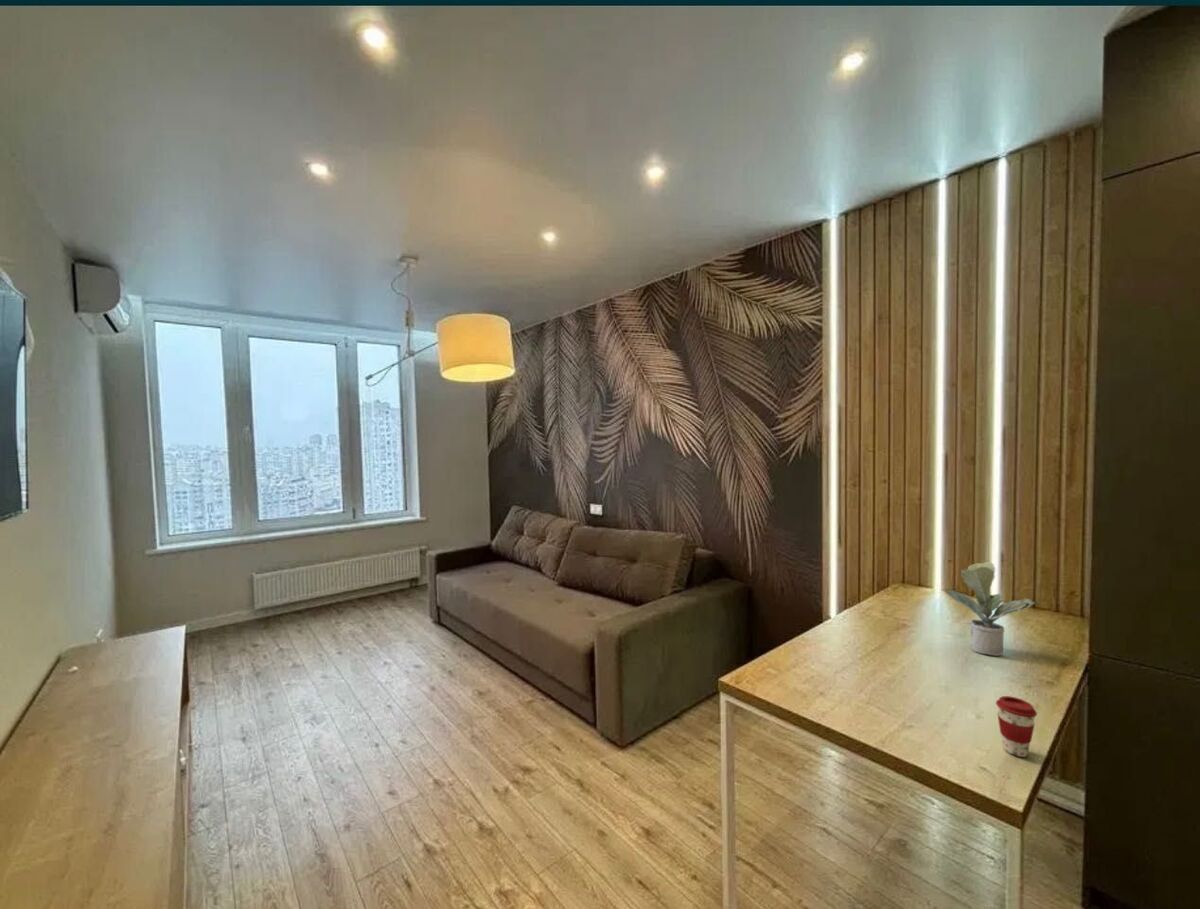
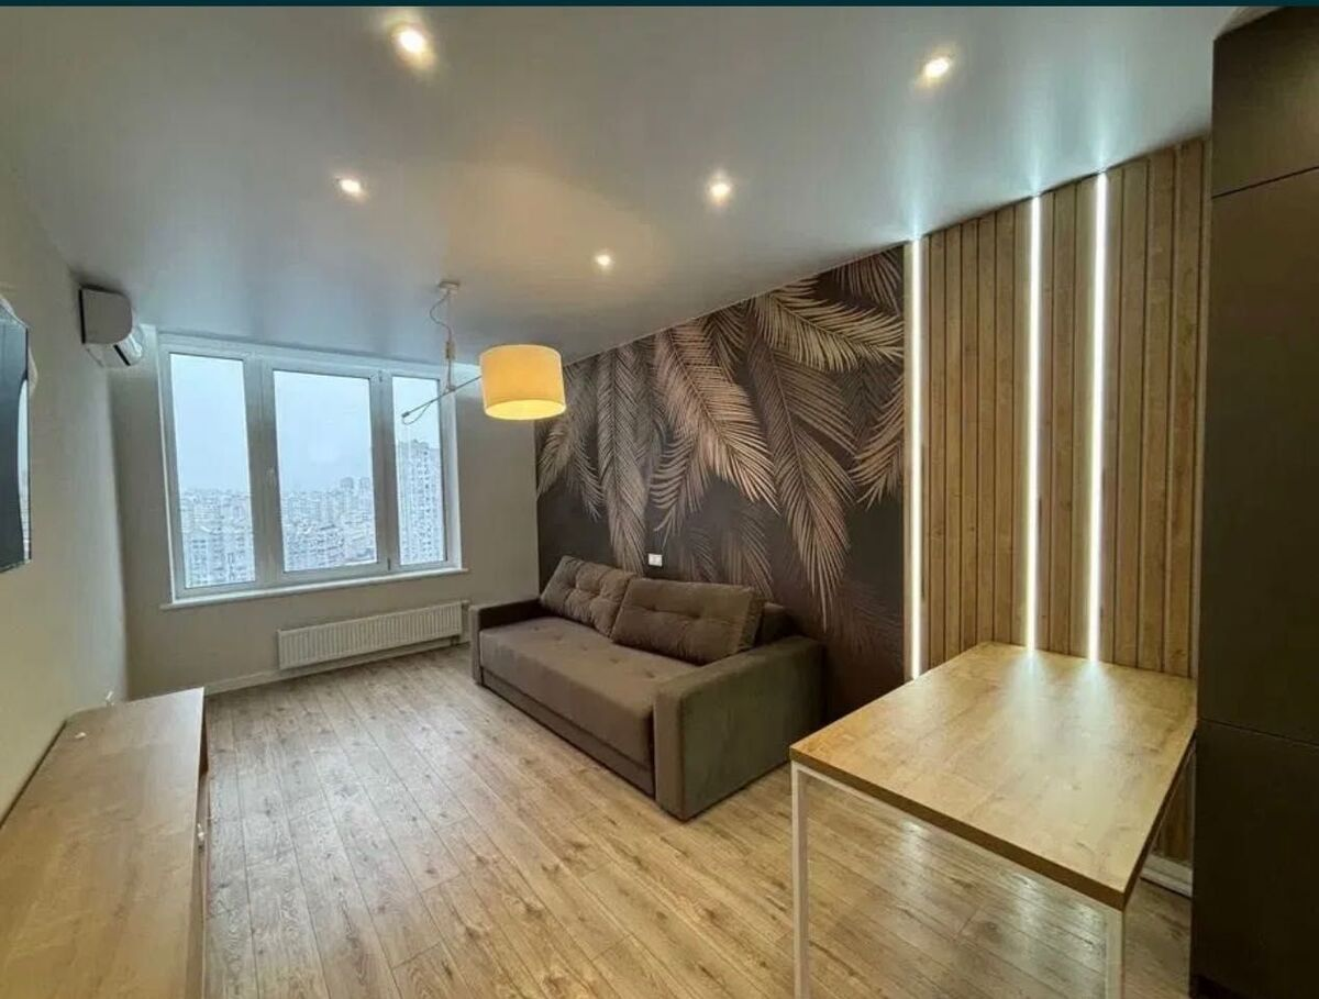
- coffee cup (1015, 726)
- potted plant (987, 604)
